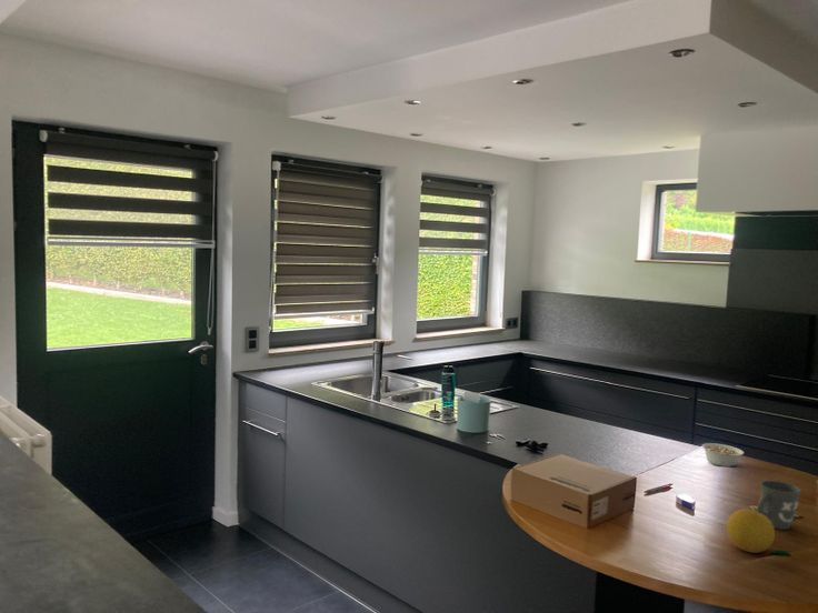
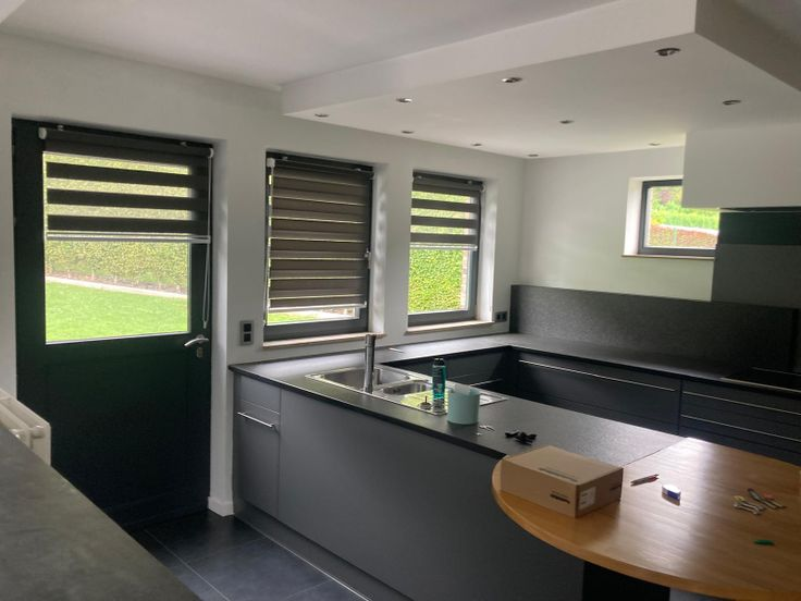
- fruit (750, 530)
- mug (775, 505)
- legume (722, 454)
